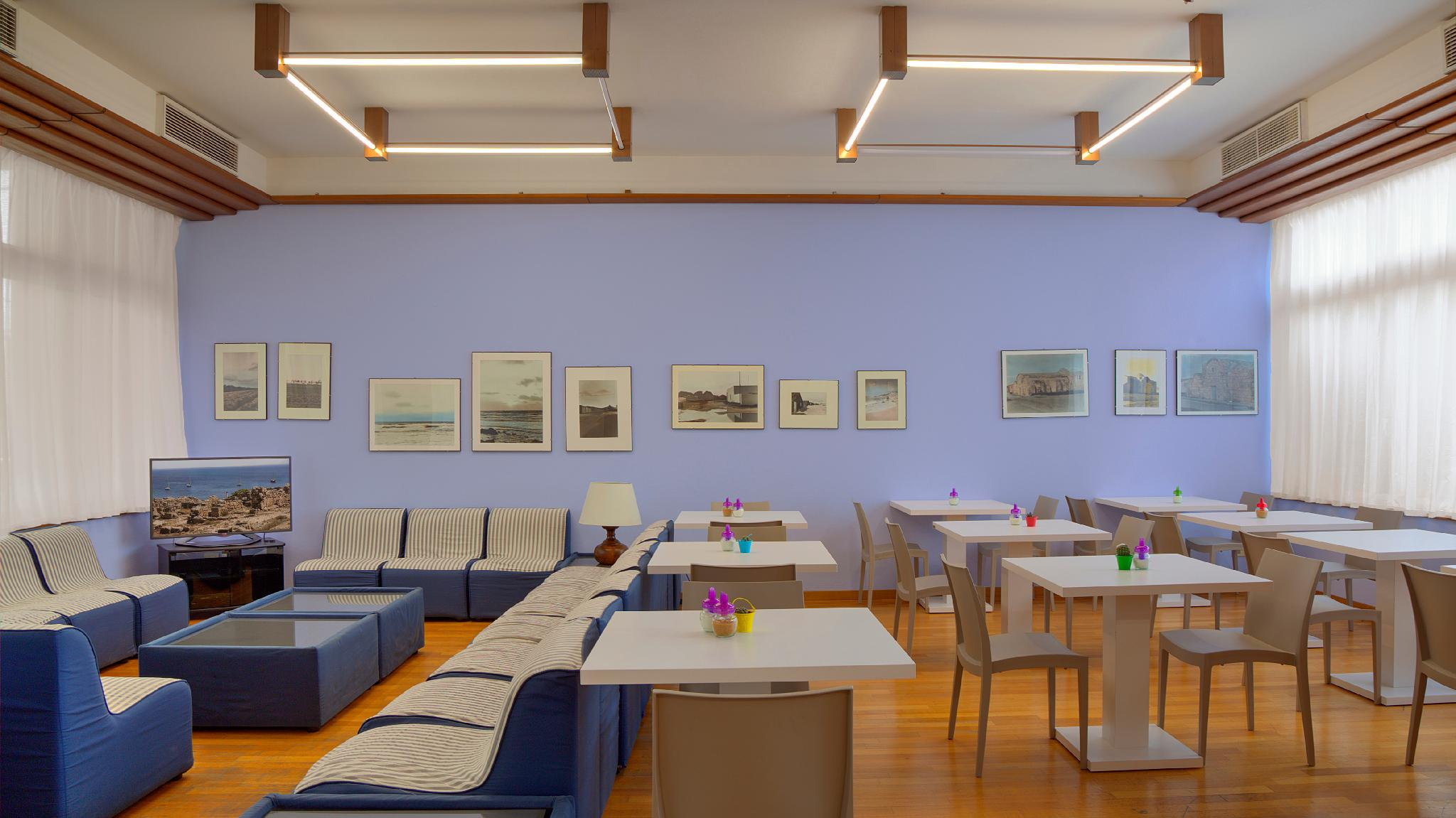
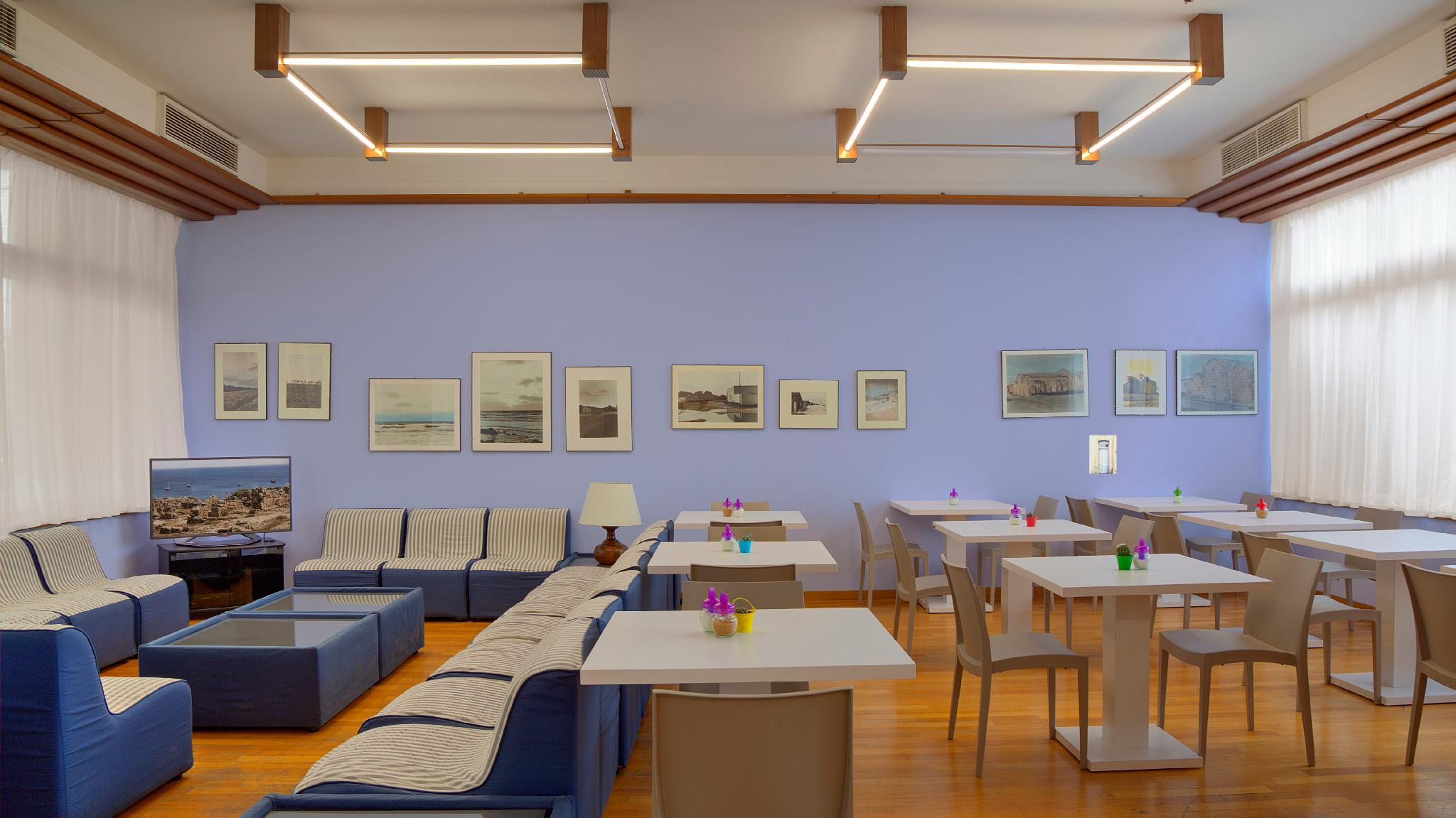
+ wall art (1103, 454)
